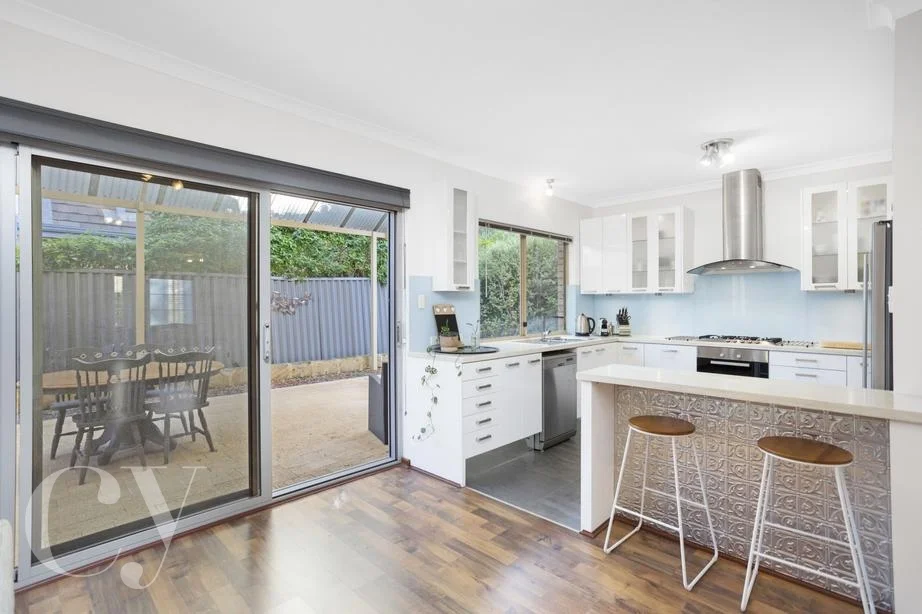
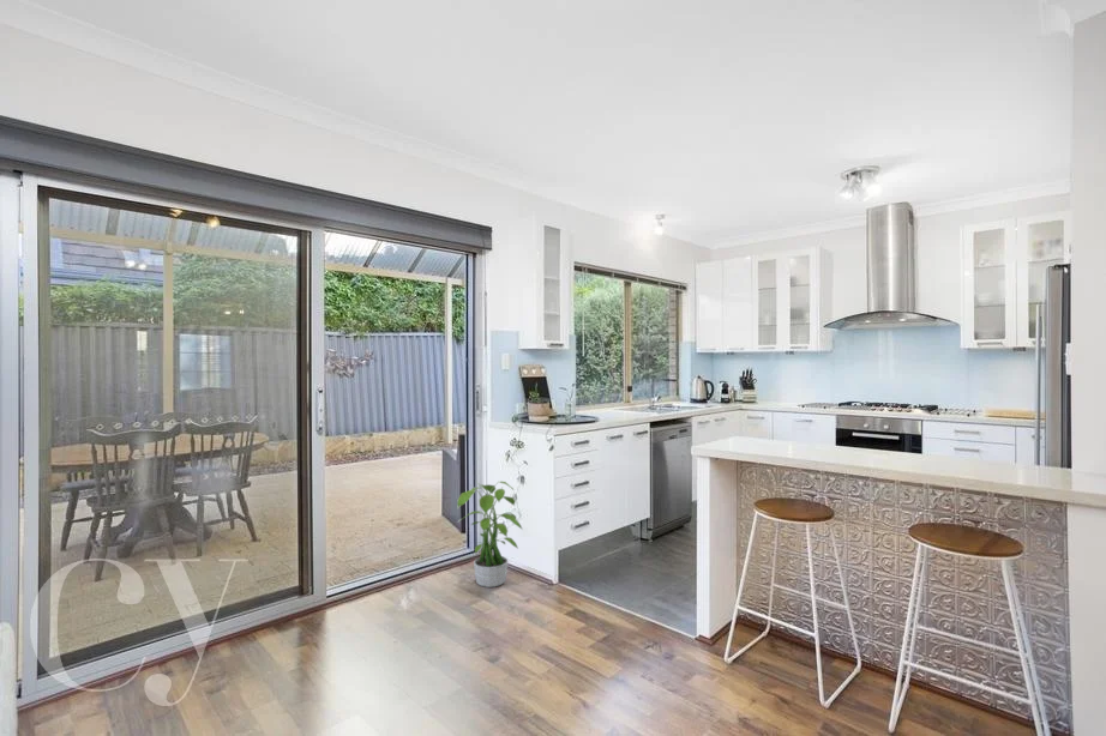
+ potted plant (487, 533)
